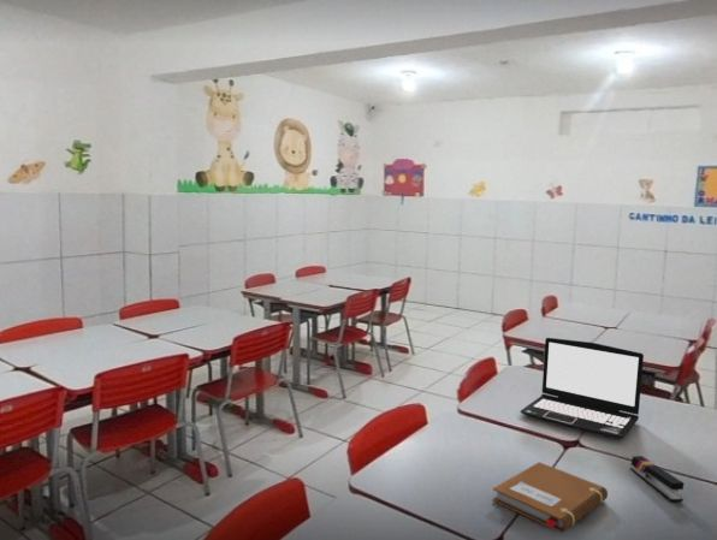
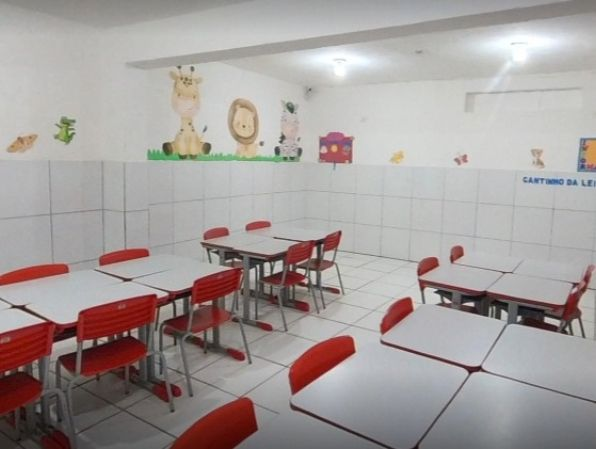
- laptop (580, 384)
- stapler (656, 475)
- notebook (549, 496)
